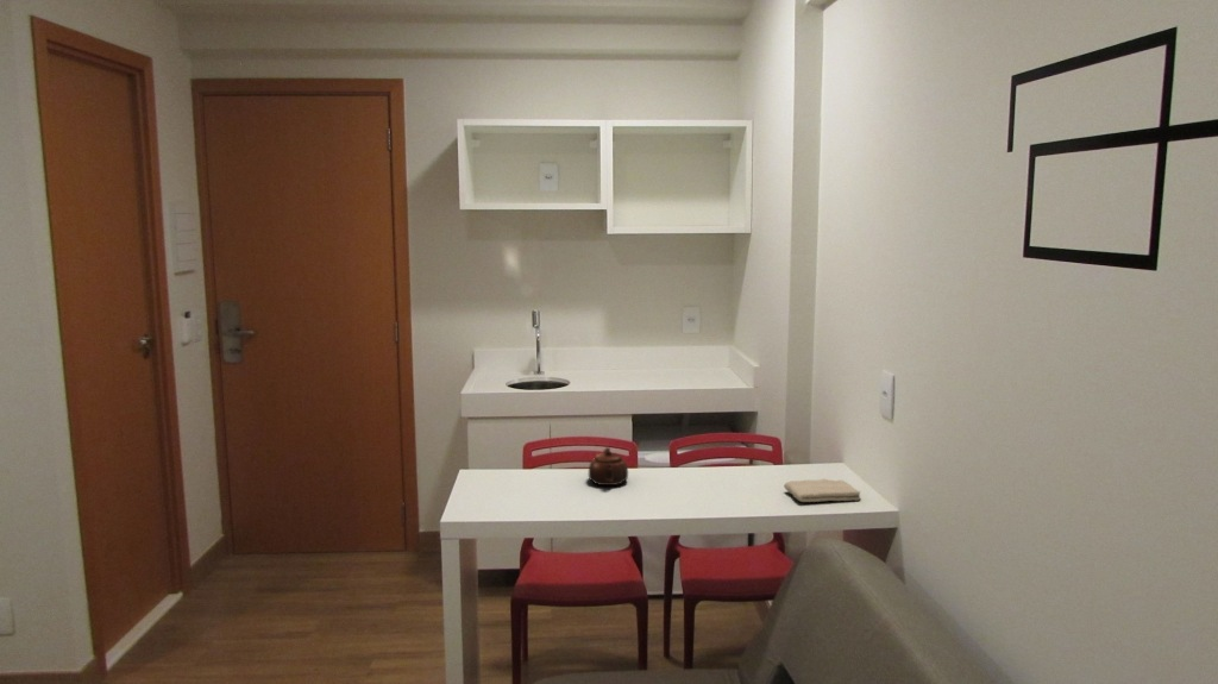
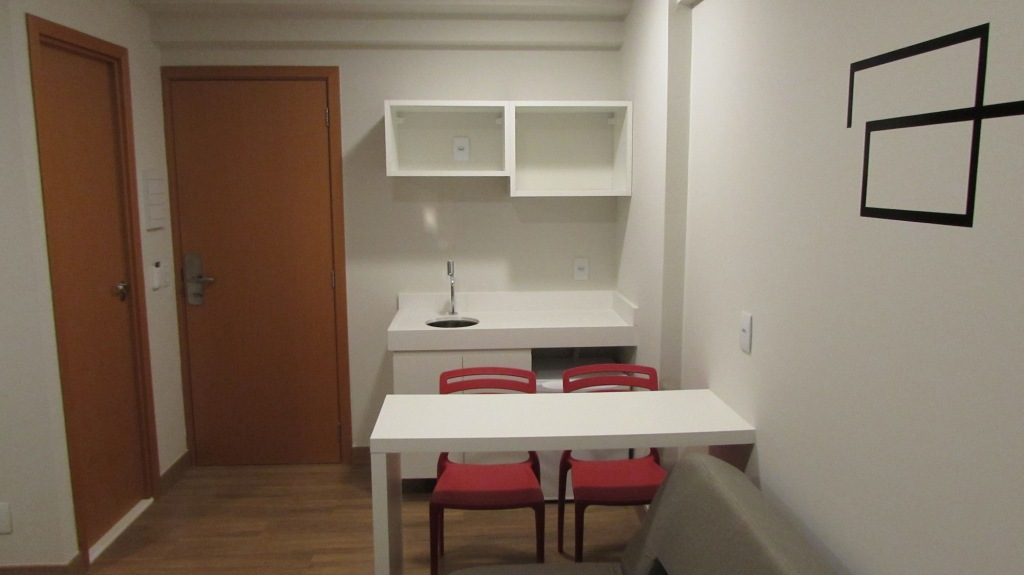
- teapot (608, 463)
- washcloth (822, 490)
